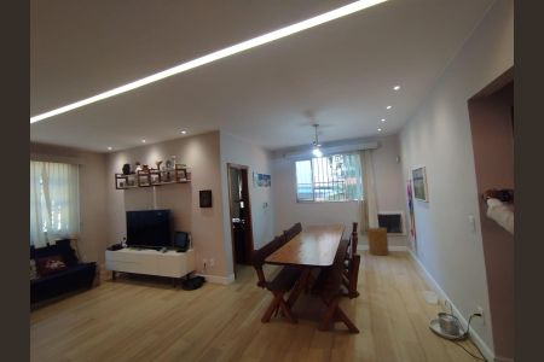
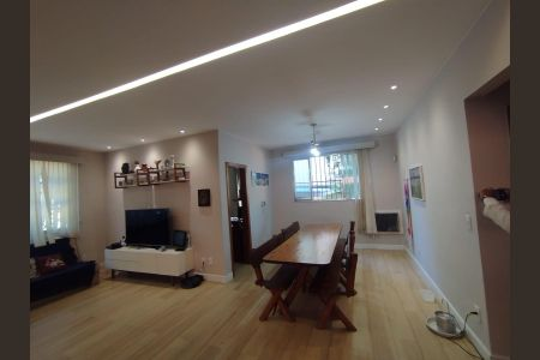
- basket (377, 240)
